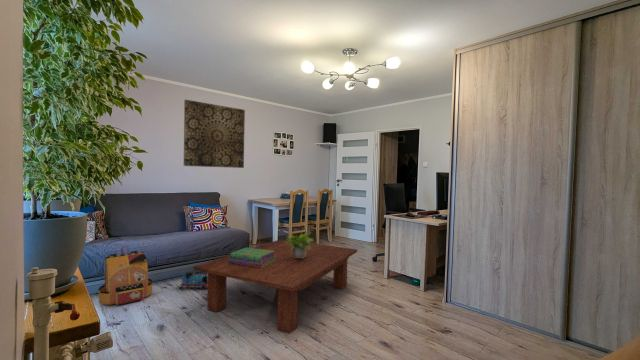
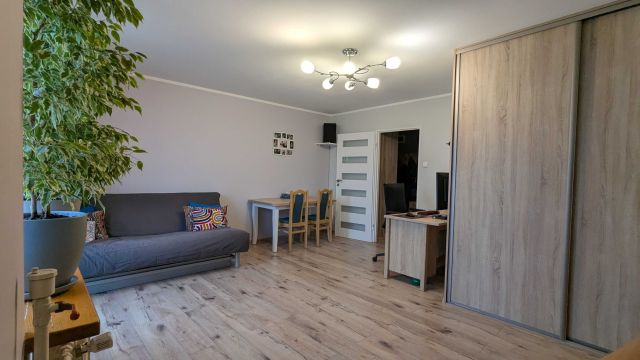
- backpack (126, 272)
- wall art (216, 136)
- stack of books (252, 256)
- potted plant (298, 245)
- toy train (196, 280)
- coffee table (284, 276)
